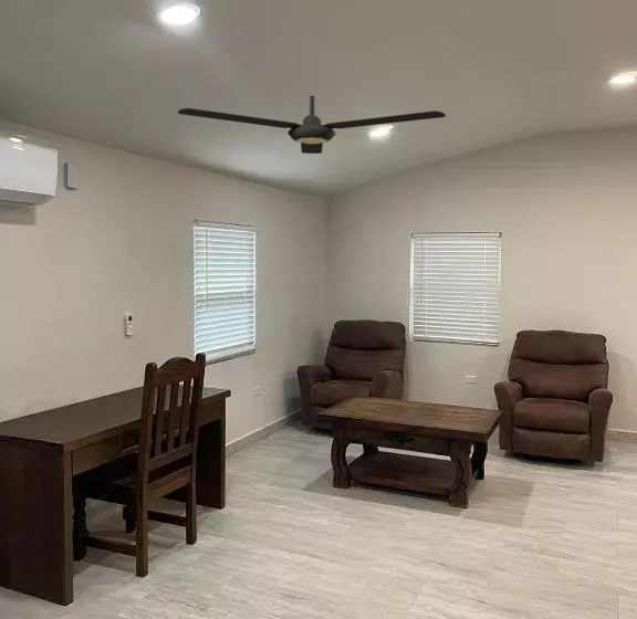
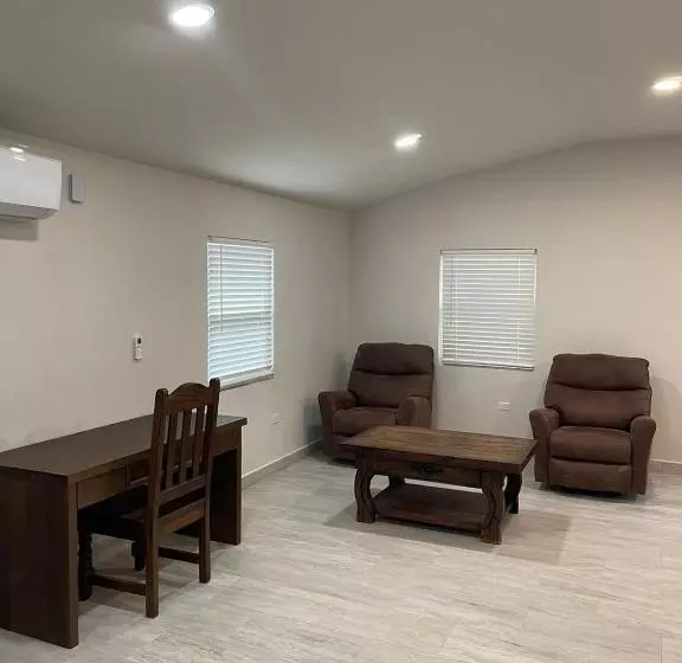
- ceiling fan (312, 125)
